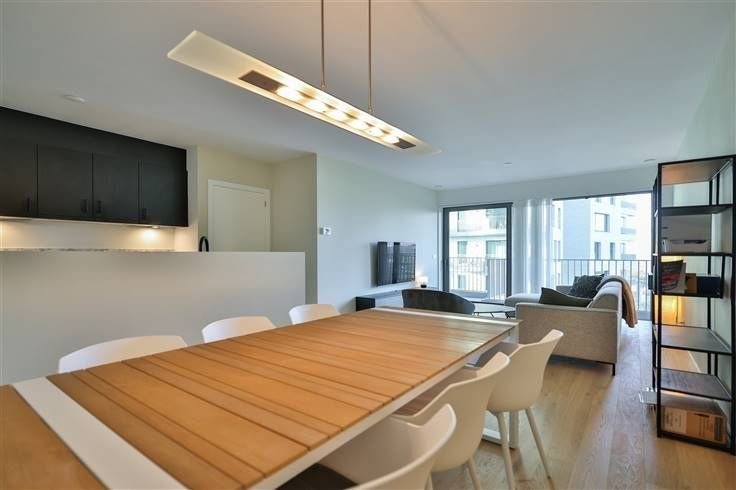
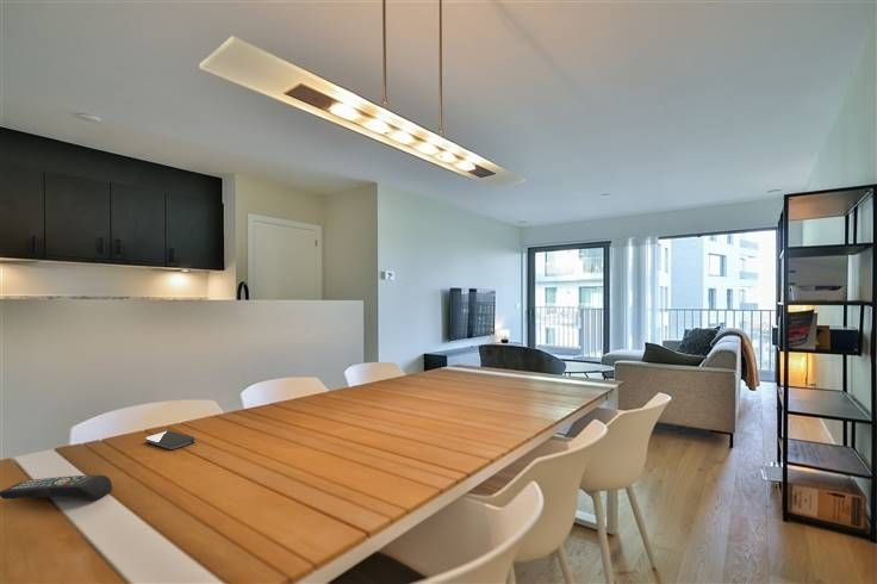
+ remote control (57, 487)
+ smartphone (170, 440)
